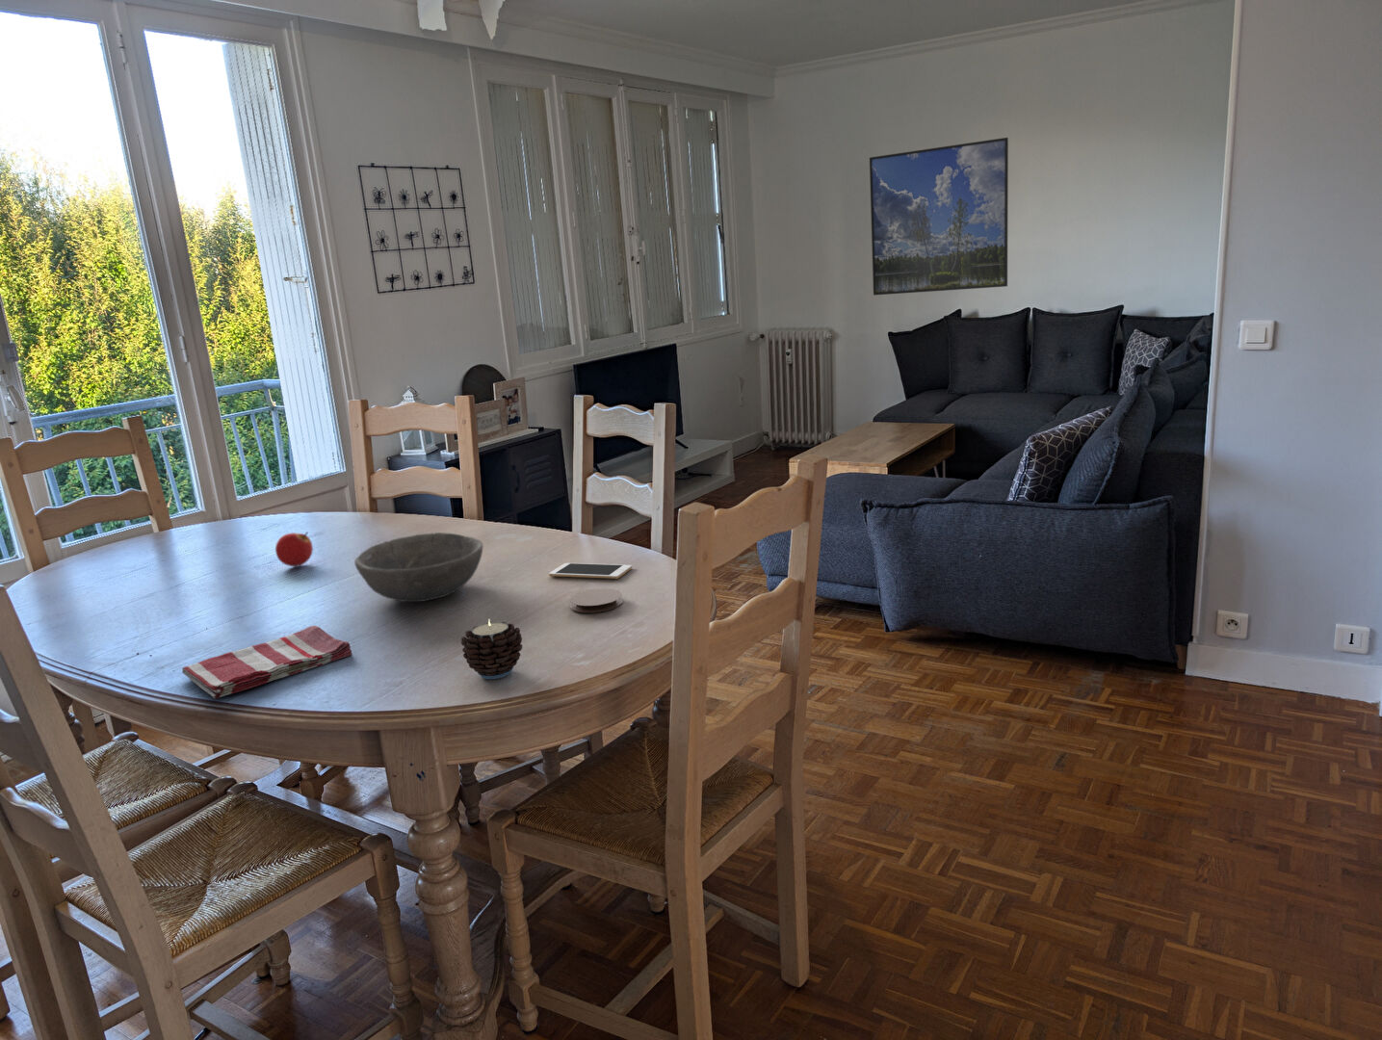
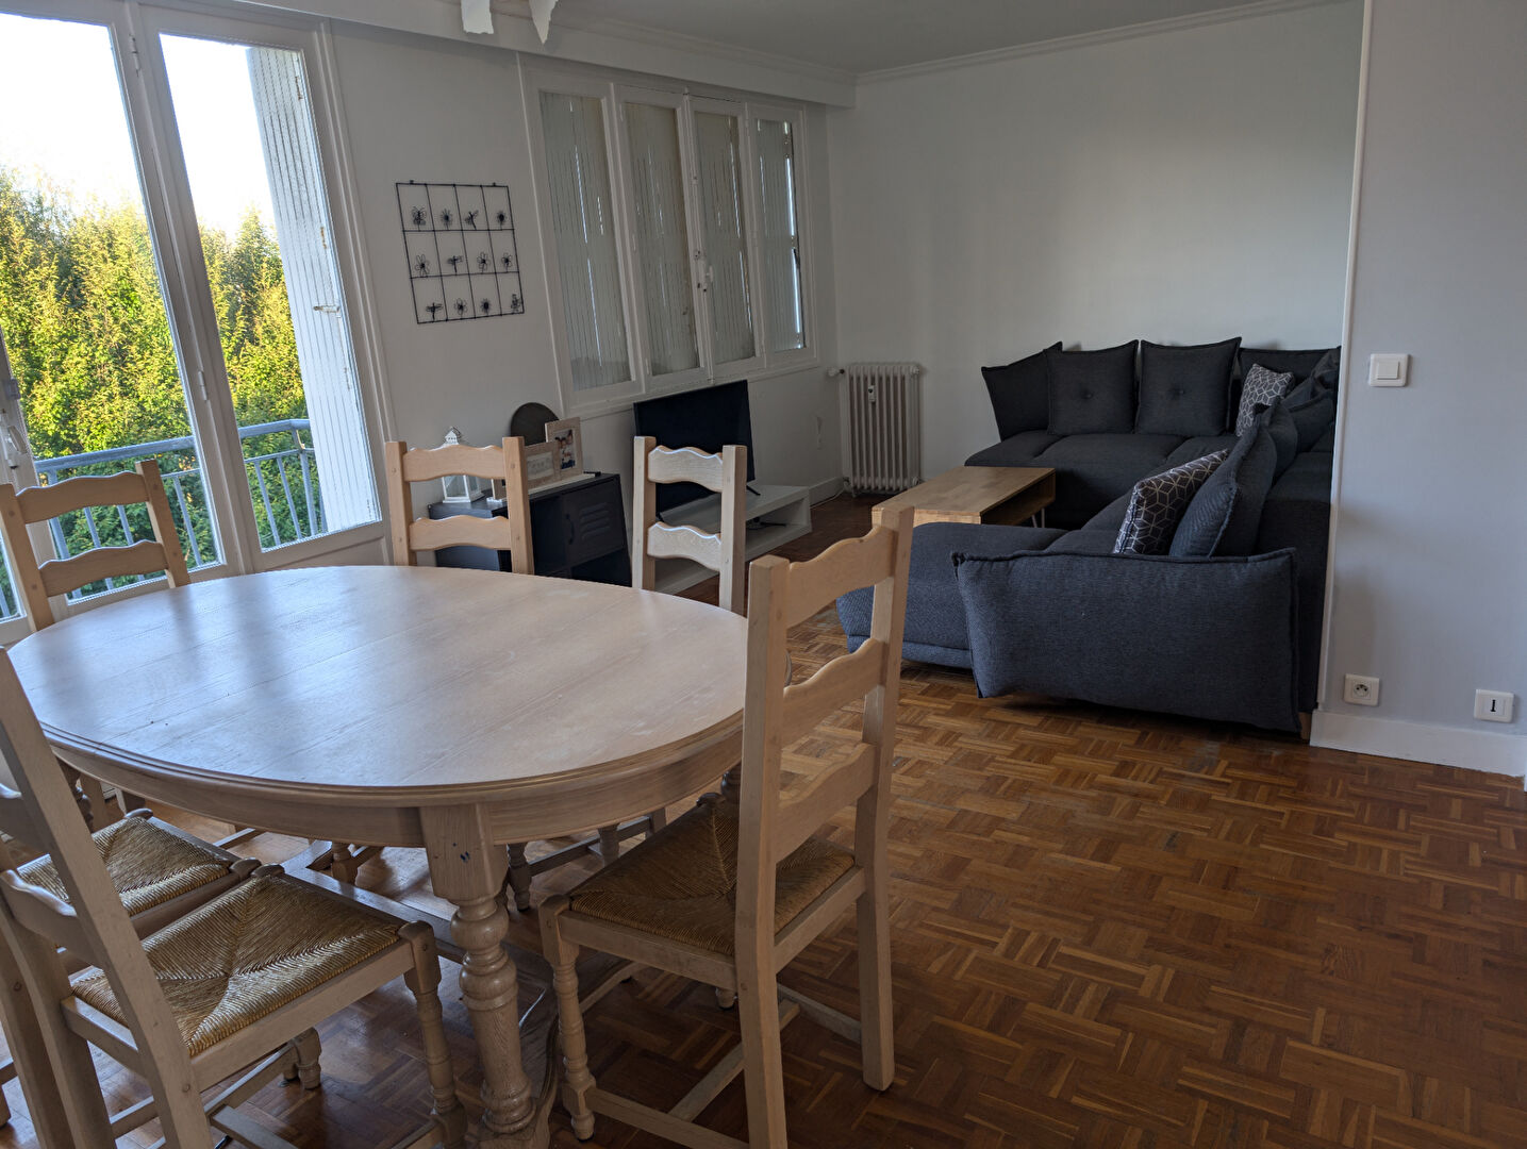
- cell phone (590, 570)
- candle (492, 646)
- dish towel (268, 658)
- coaster (596, 600)
- fruit (294, 548)
- bowl (422, 570)
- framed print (937, 221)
